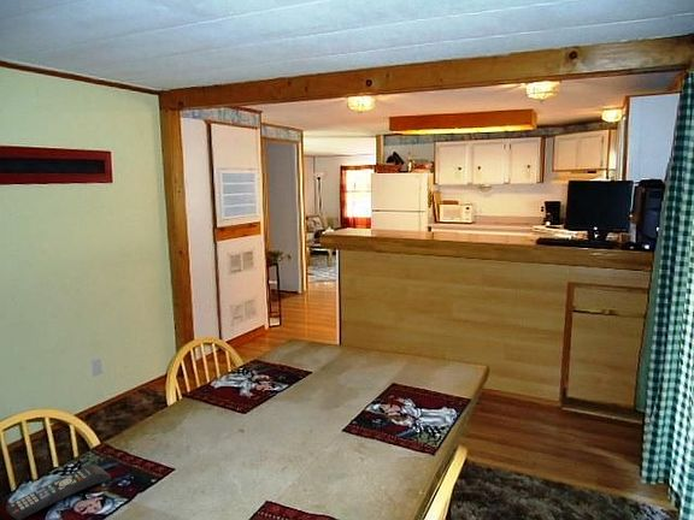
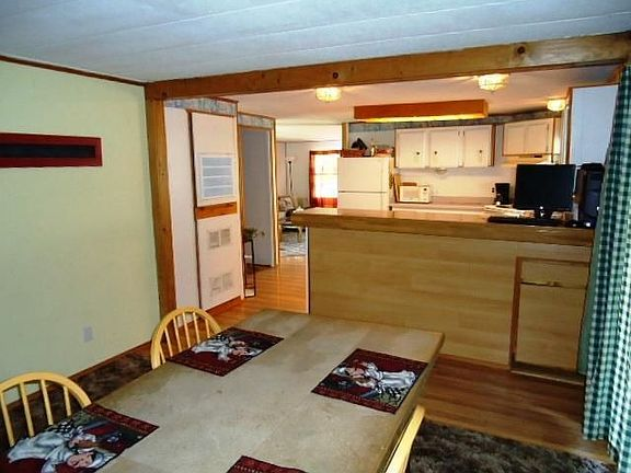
- remote control (60, 489)
